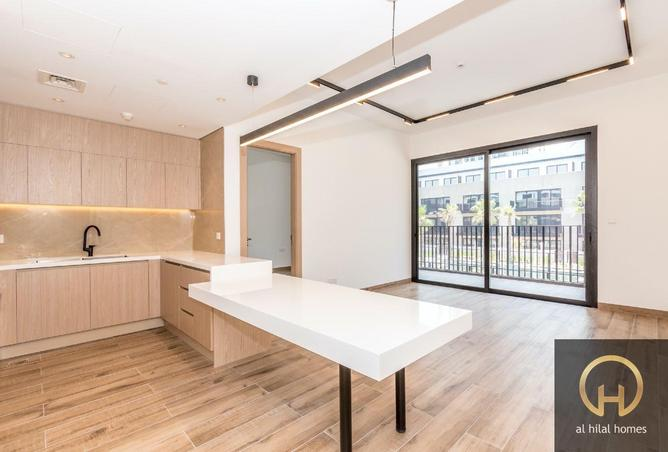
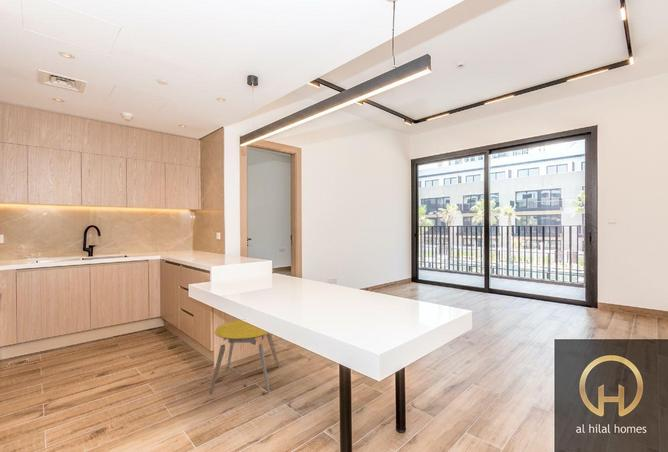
+ stool (246, 342)
